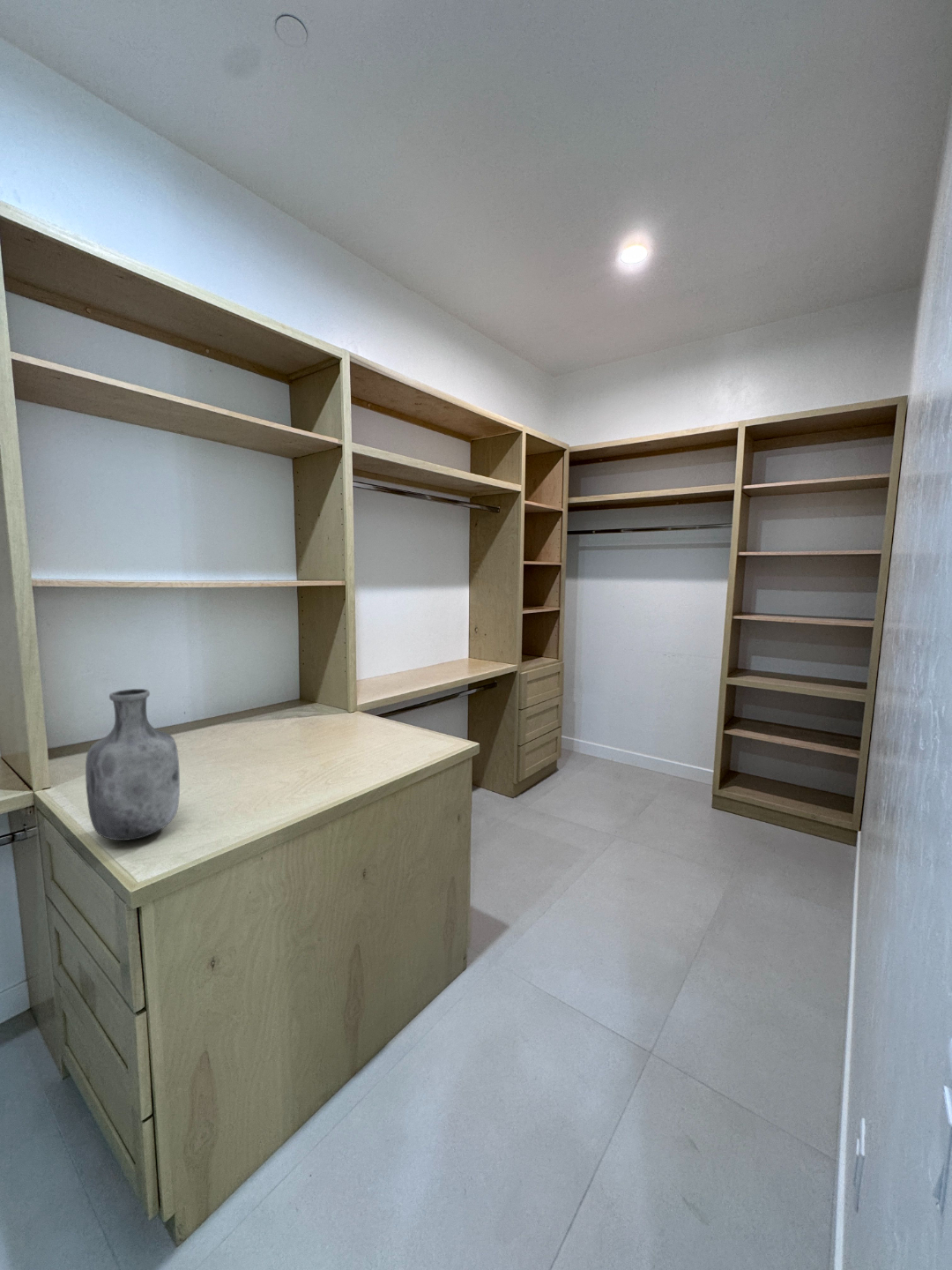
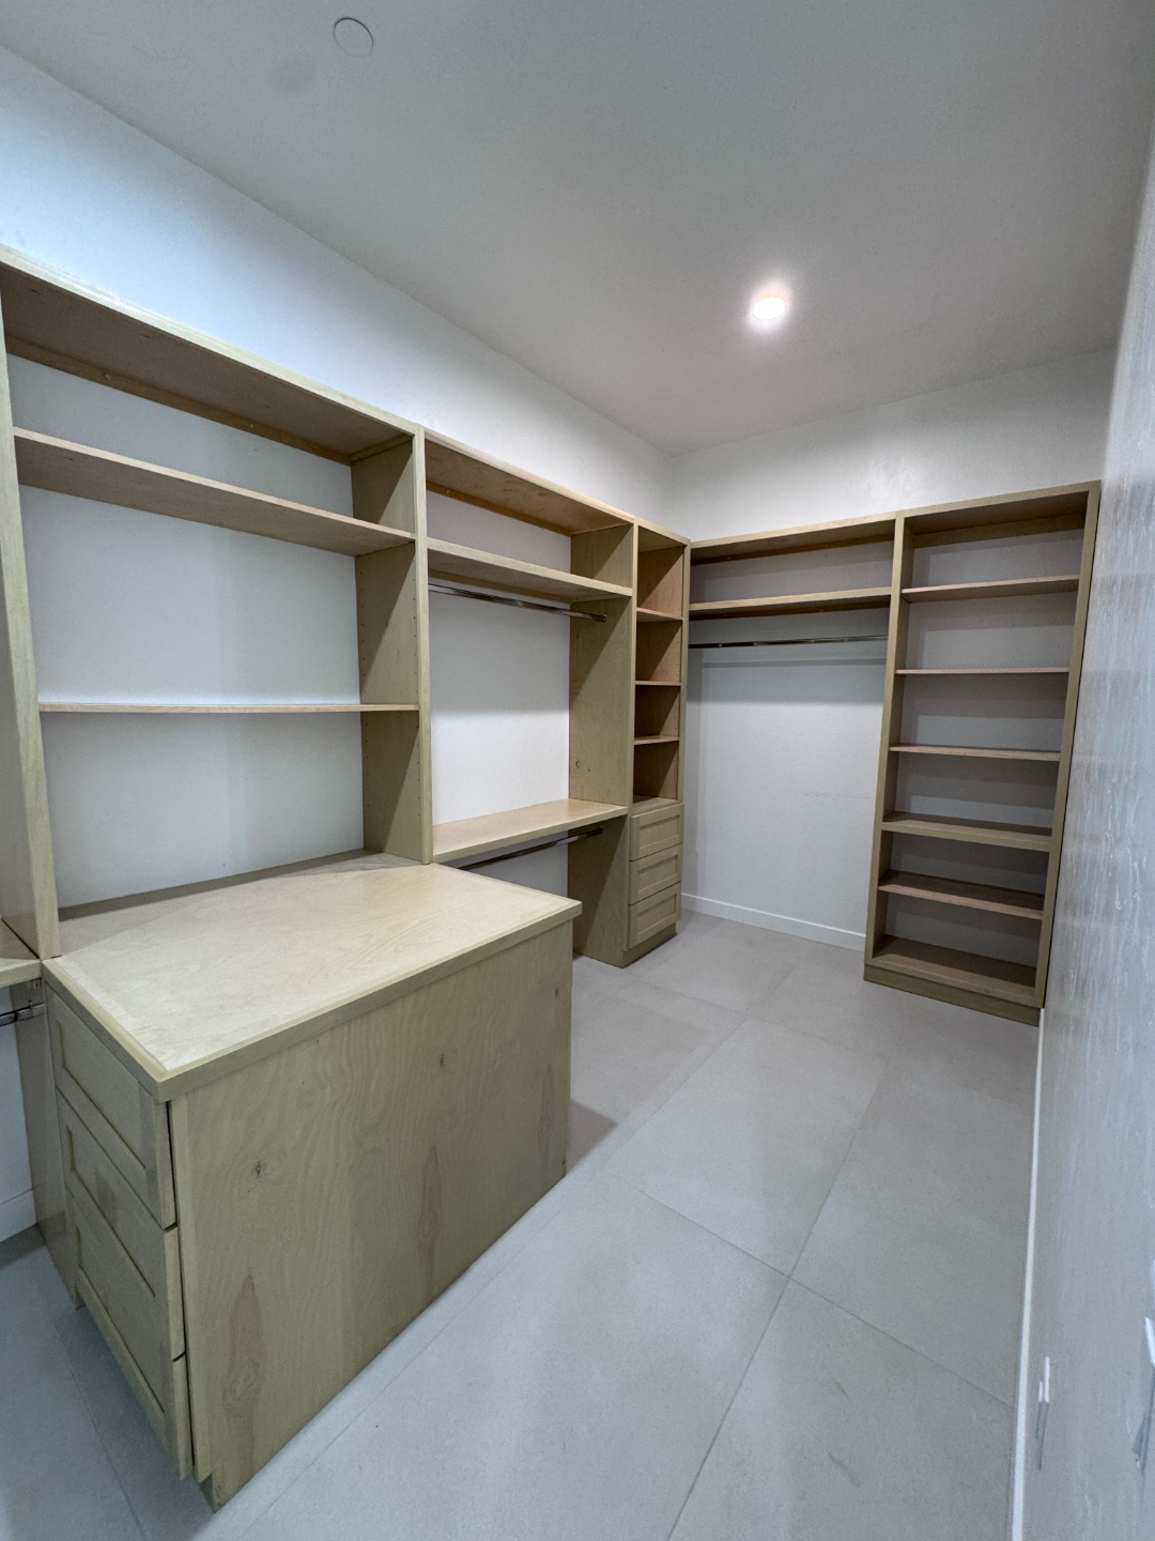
- vase (133, 763)
